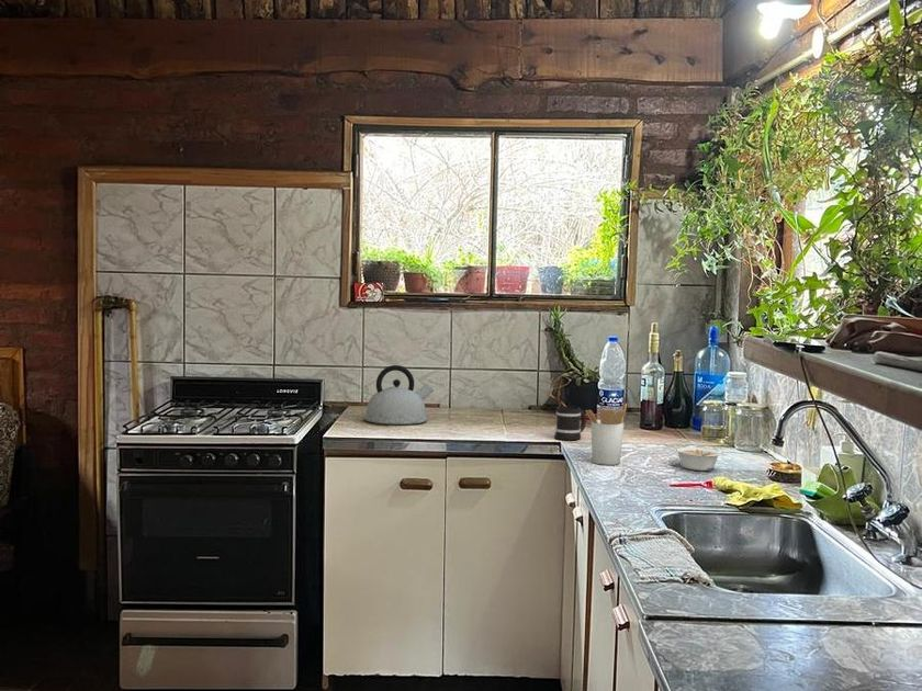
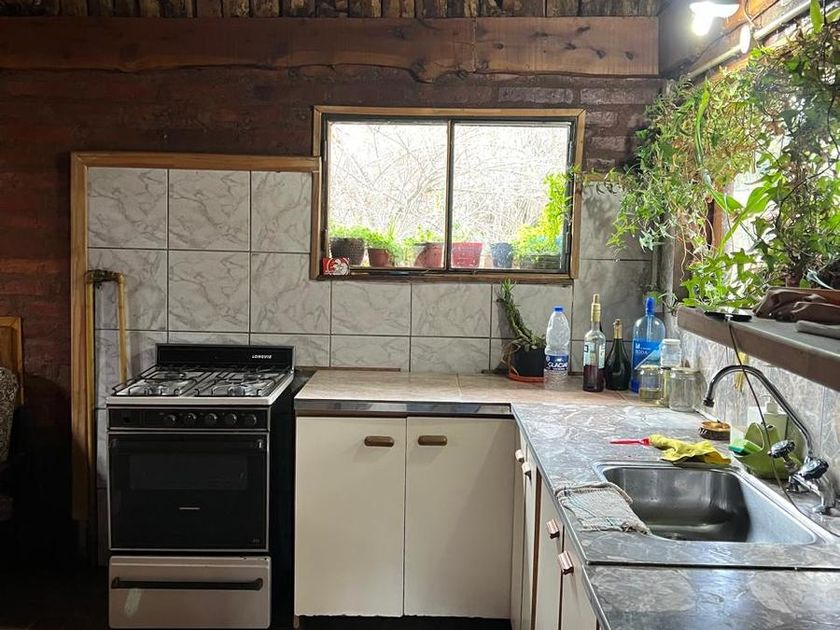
- legume (698, 457)
- mug (571, 422)
- kettle (398, 392)
- utensil holder (608, 433)
